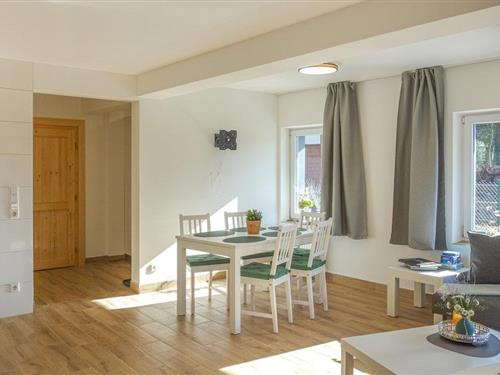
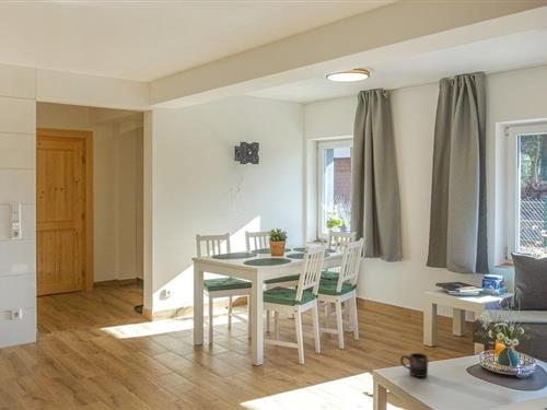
+ mug (414, 364)
